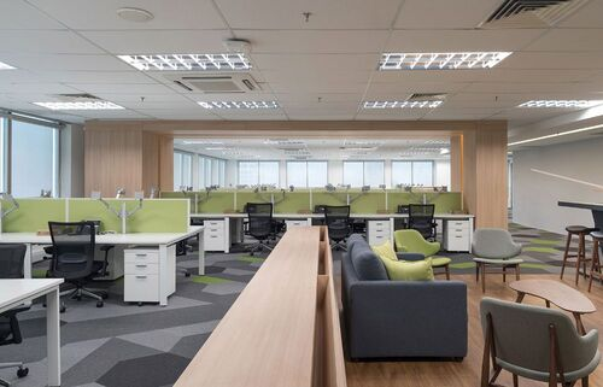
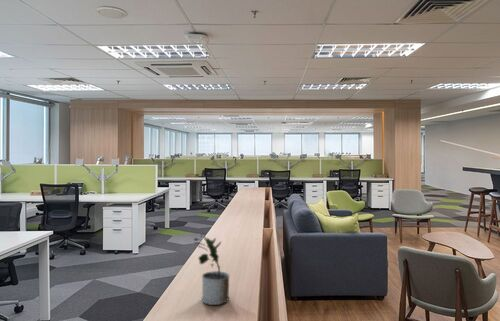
+ potted plant (211, 265)
